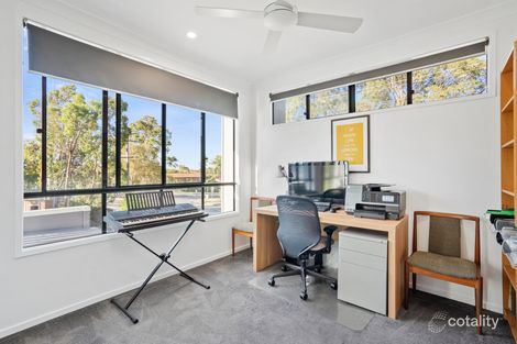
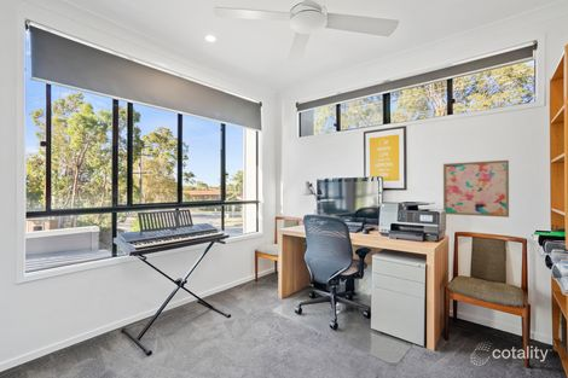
+ wall art (474, 188)
